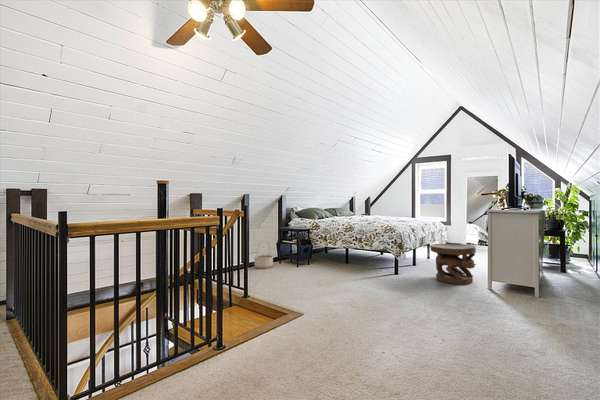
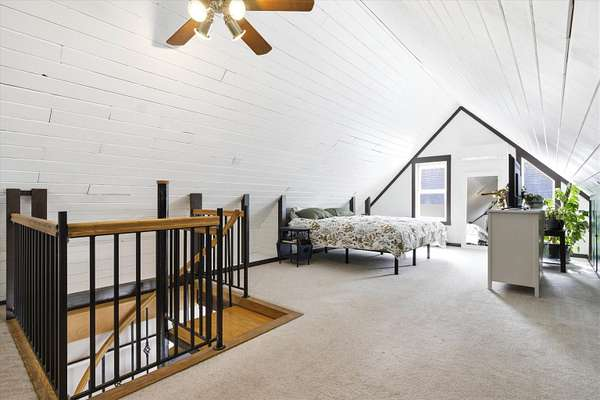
- side table (453, 262)
- basket (263, 255)
